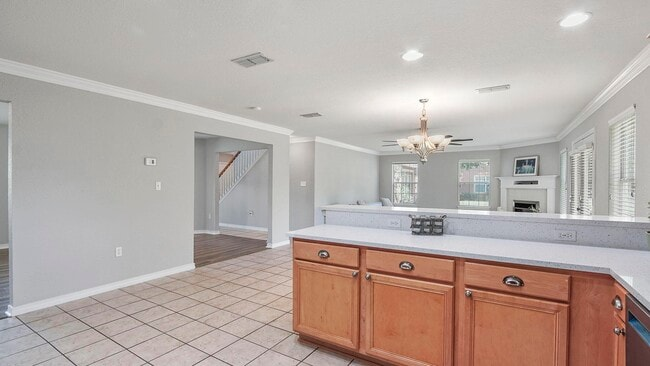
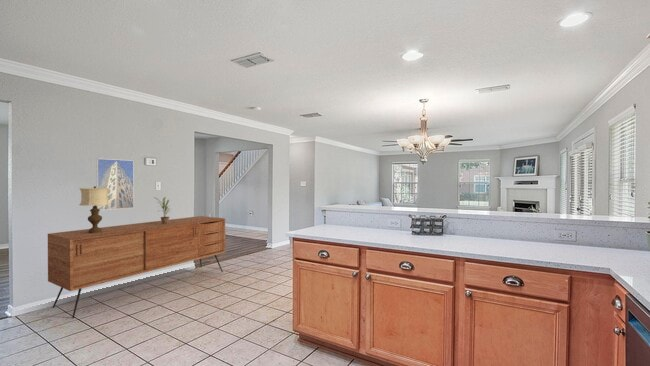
+ potted plant (164, 209)
+ table lamp (94, 209)
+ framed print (115, 184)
+ sideboard (151, 256)
